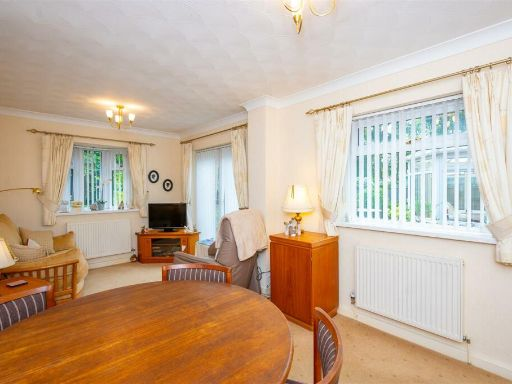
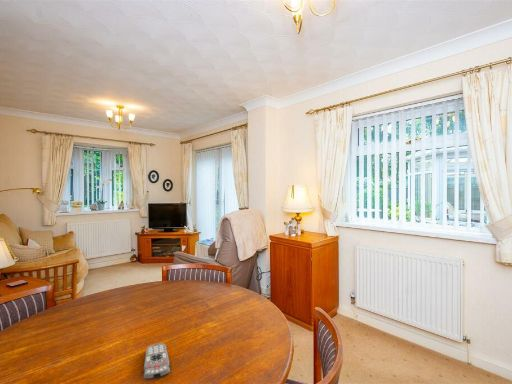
+ remote control (156, 359)
